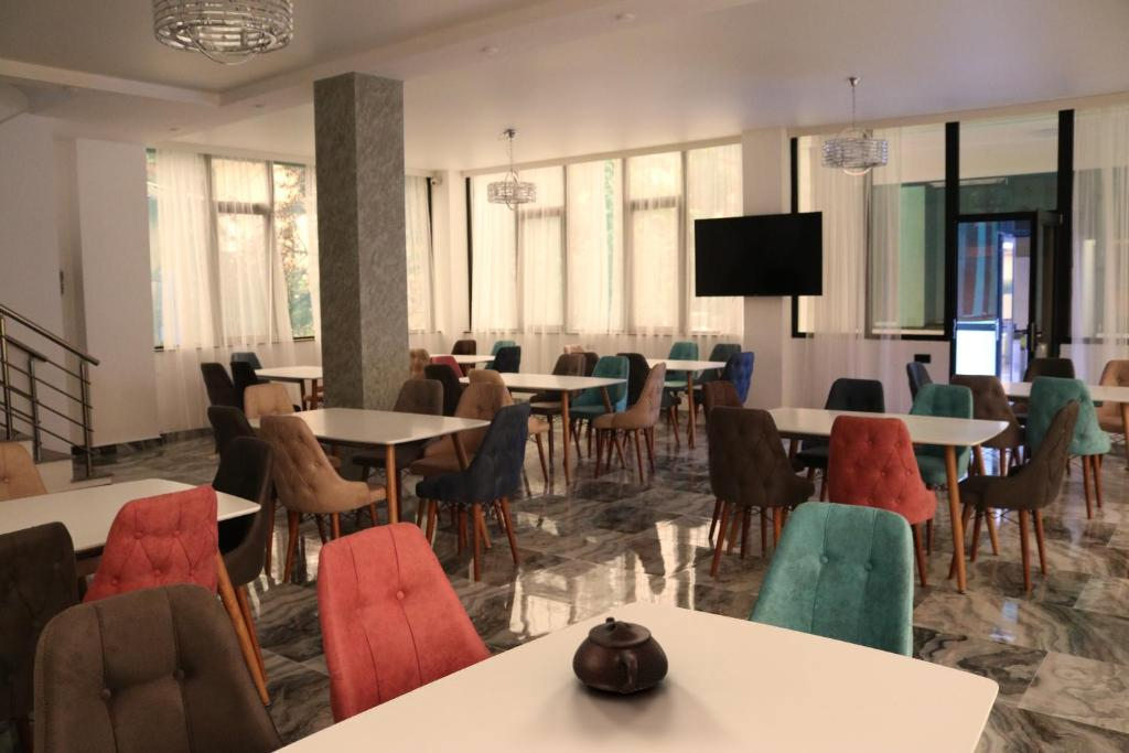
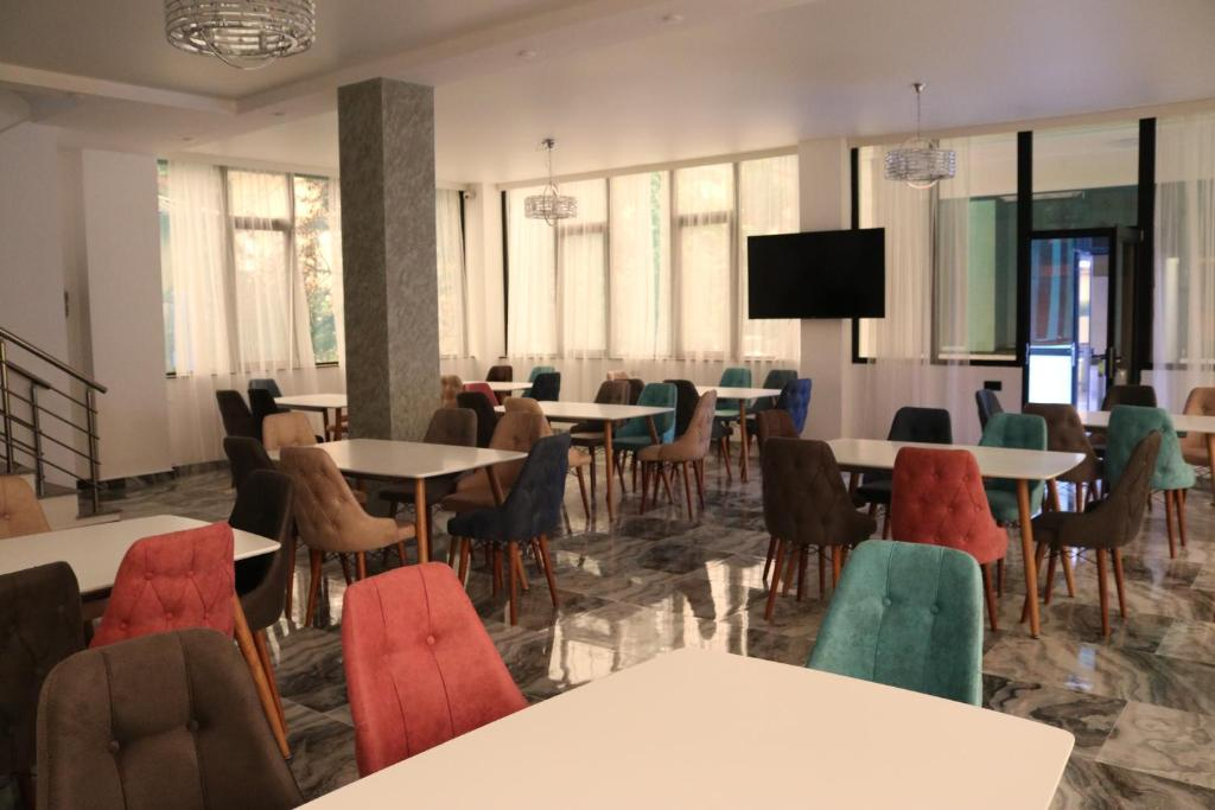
- teapot (619, 652)
